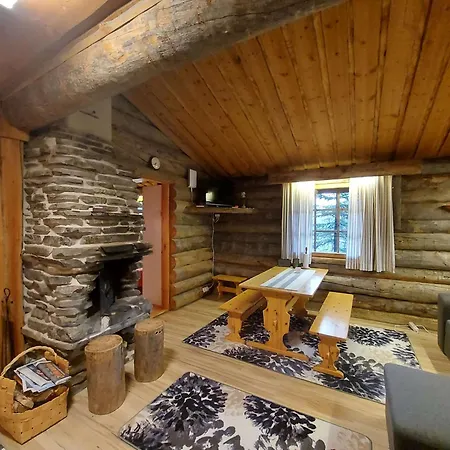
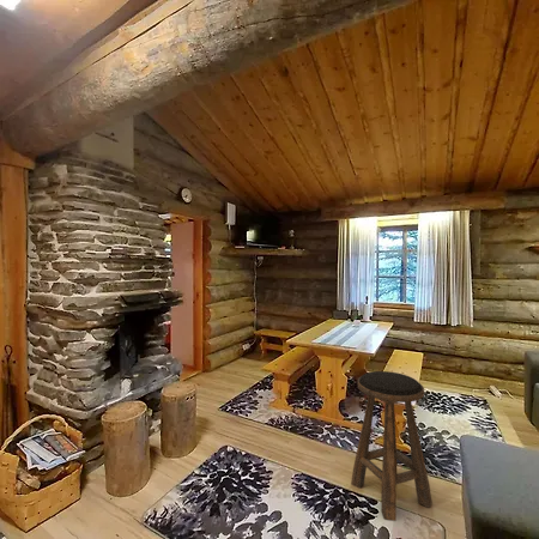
+ stool (389, 436)
